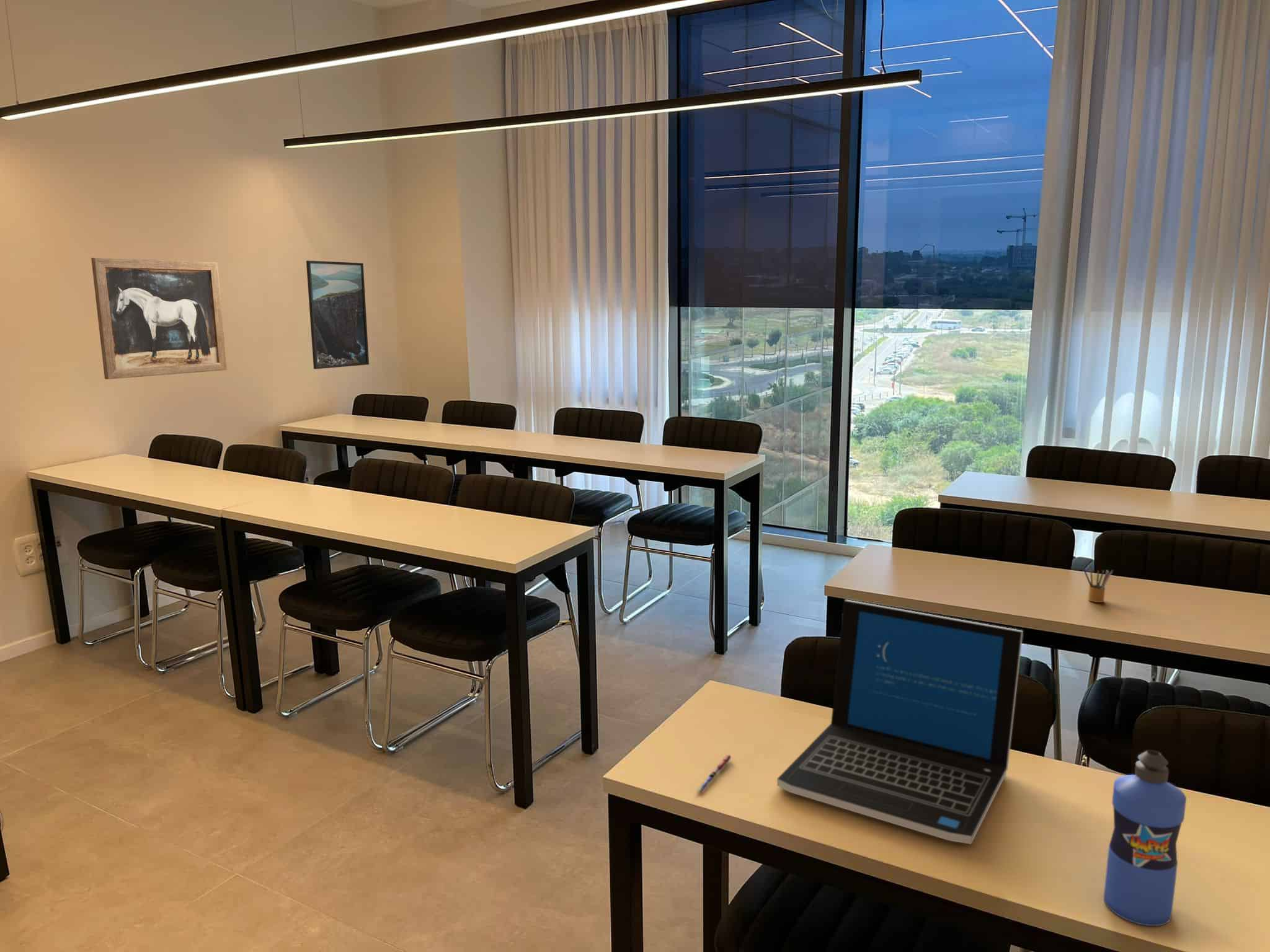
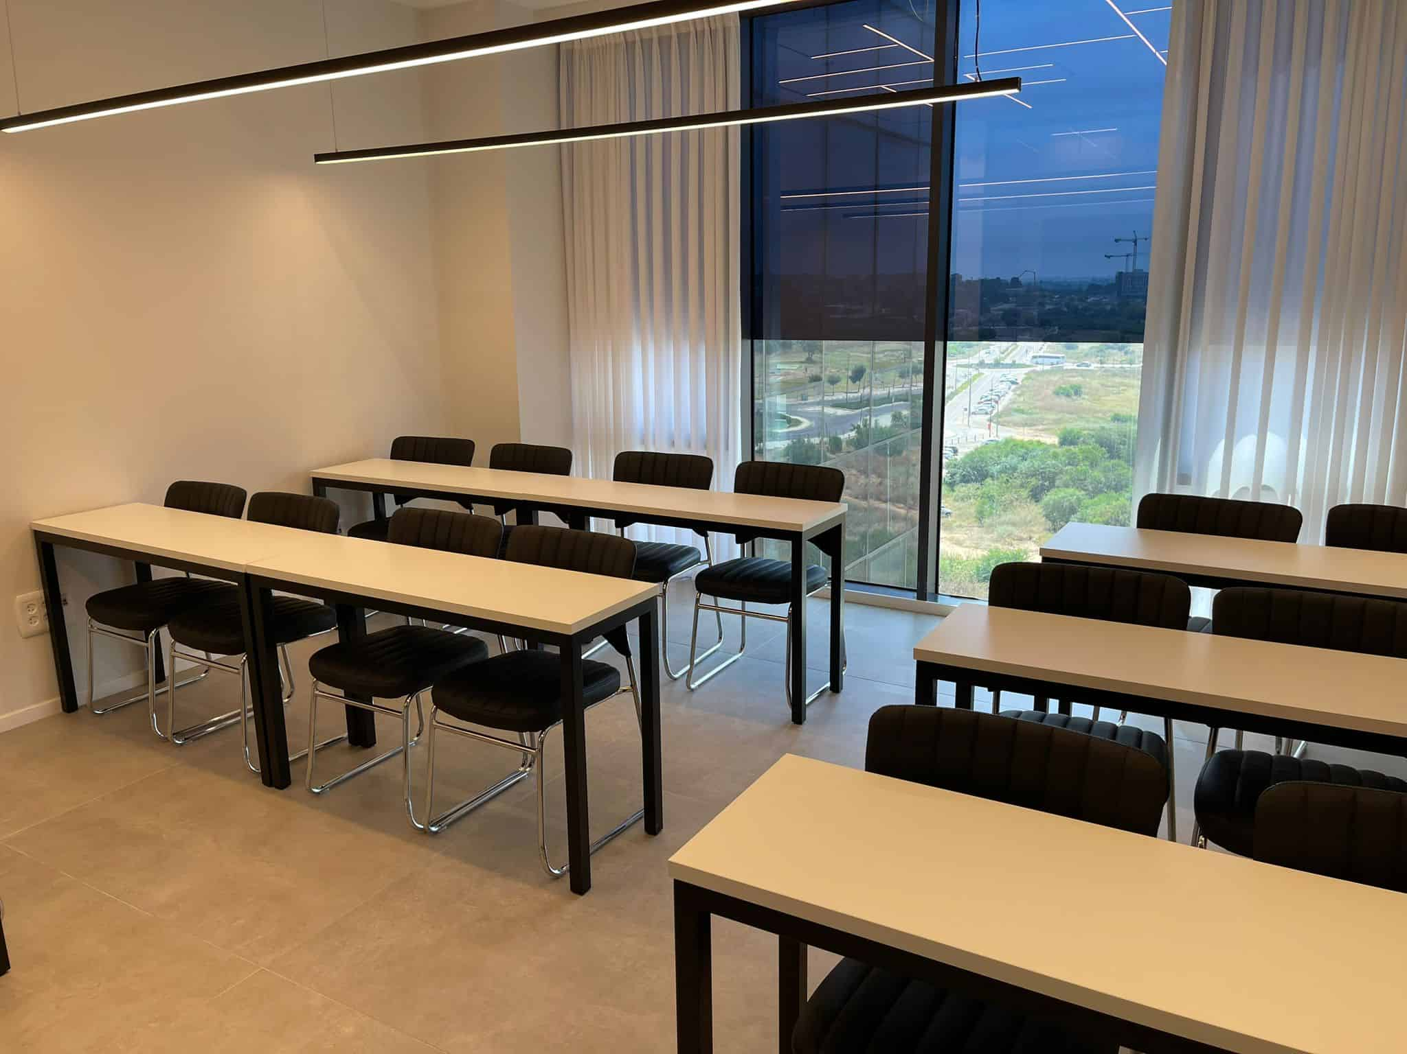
- laptop (900, 708)
- pencil box (1096, 583)
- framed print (339, 315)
- wall art (164, 317)
- pen (714, 772)
- water bottle (1145, 831)
